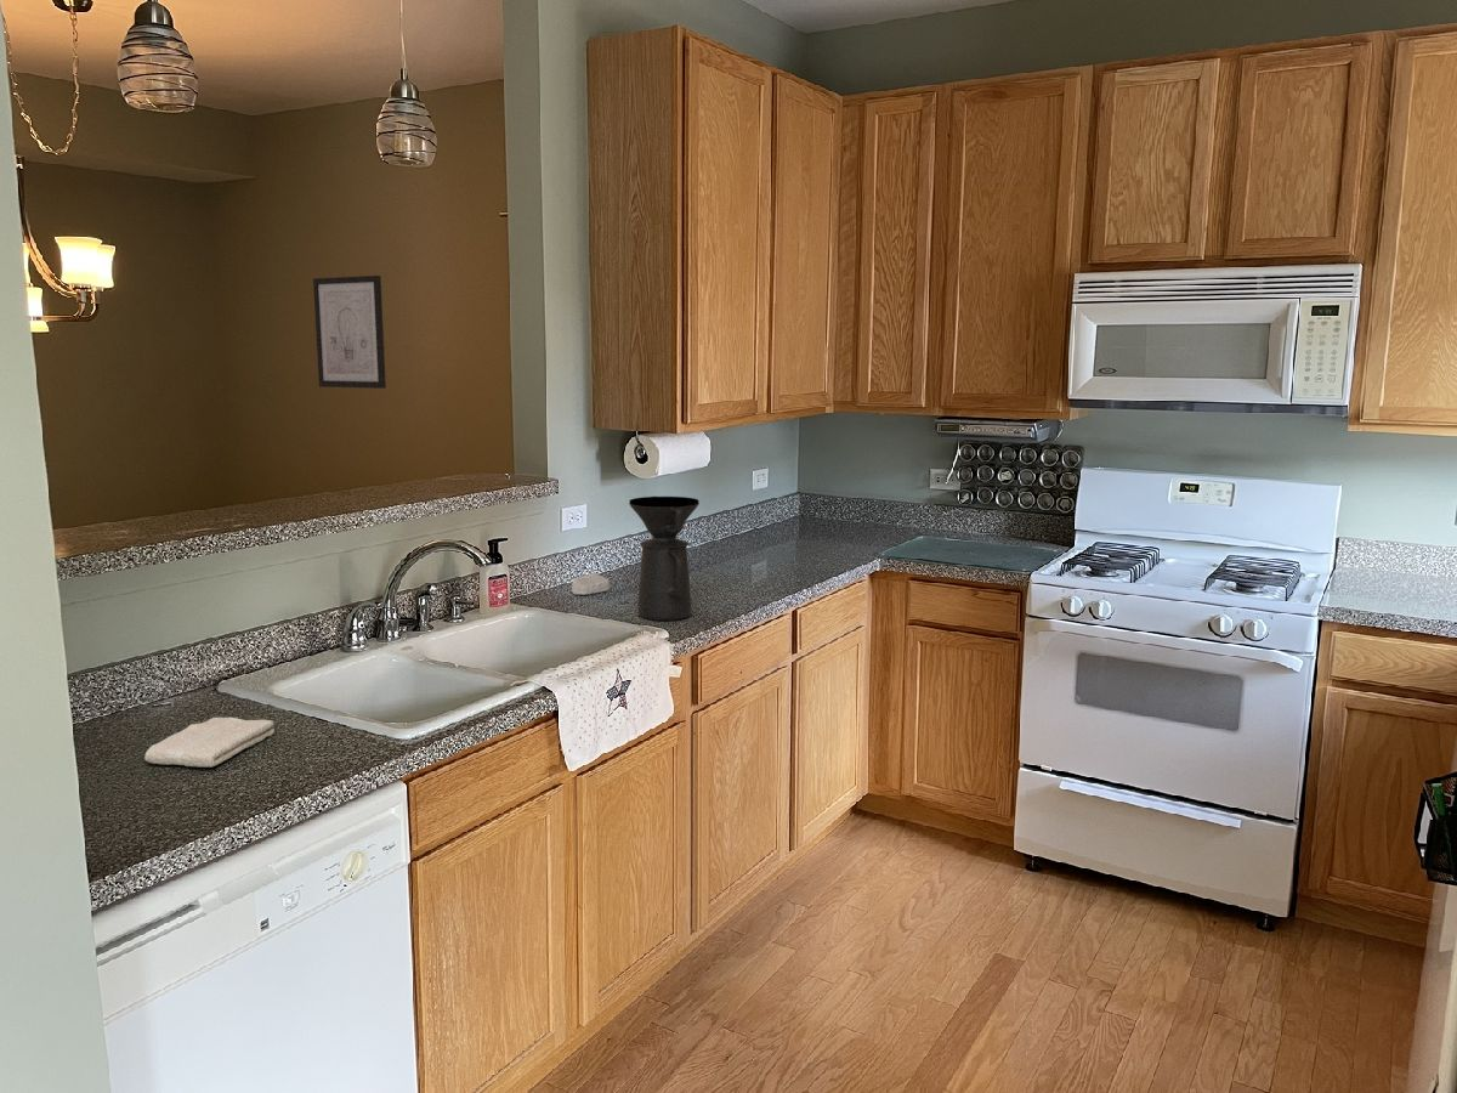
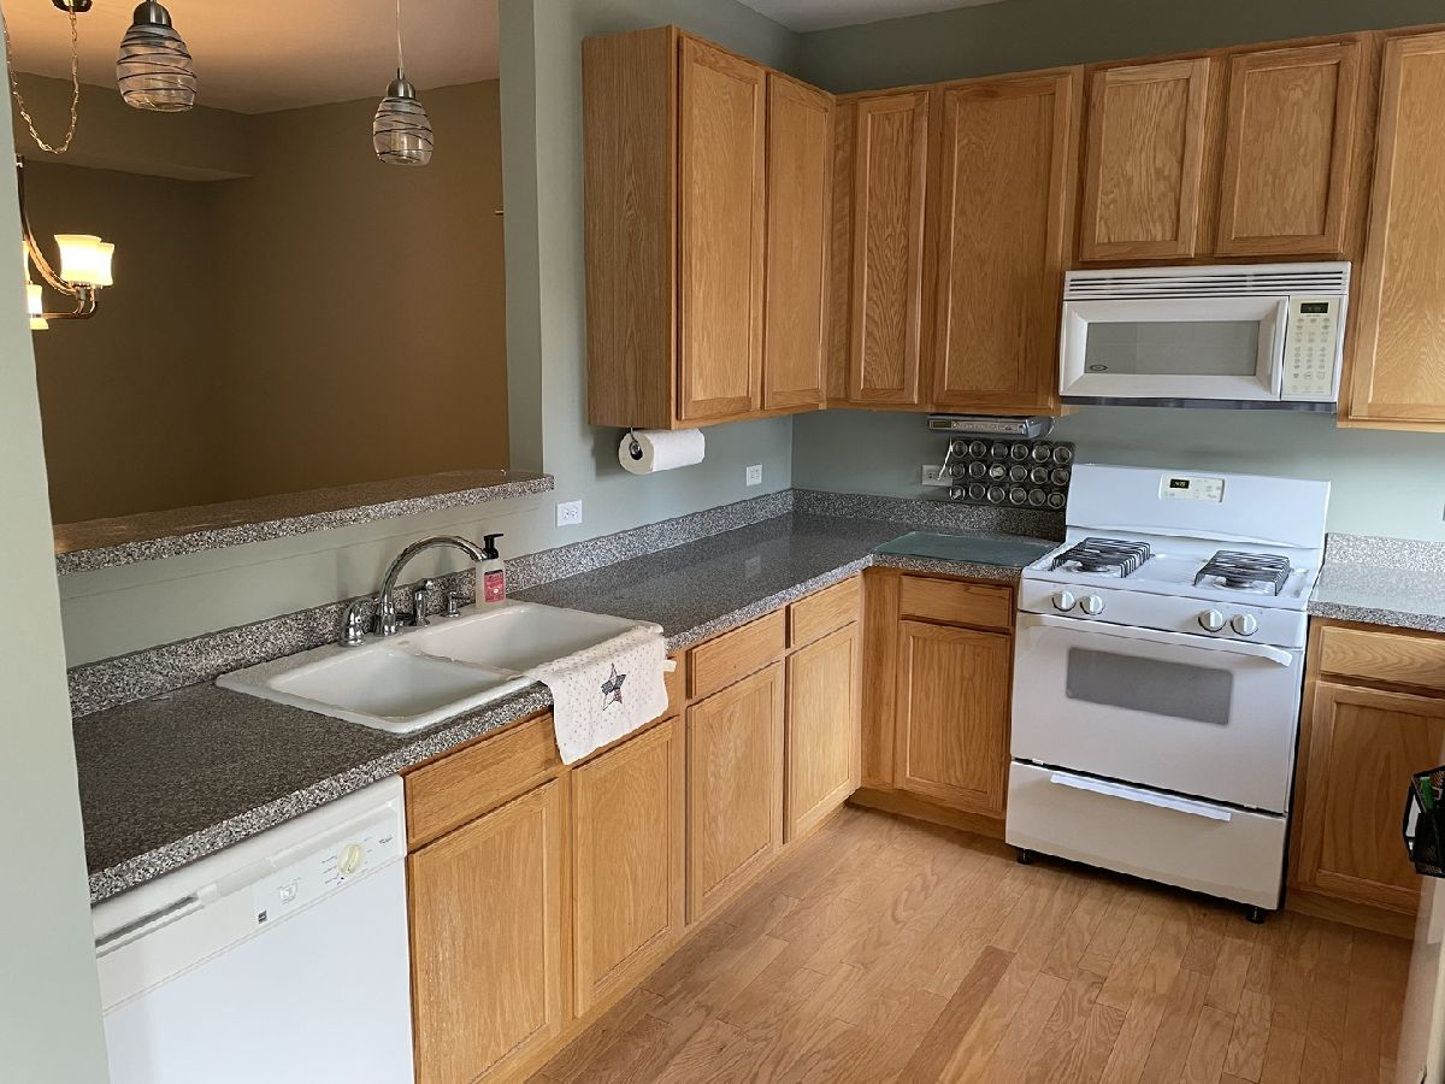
- soap bar (589, 584)
- washcloth (212, 740)
- wall art (348, 333)
- coffee maker (664, 557)
